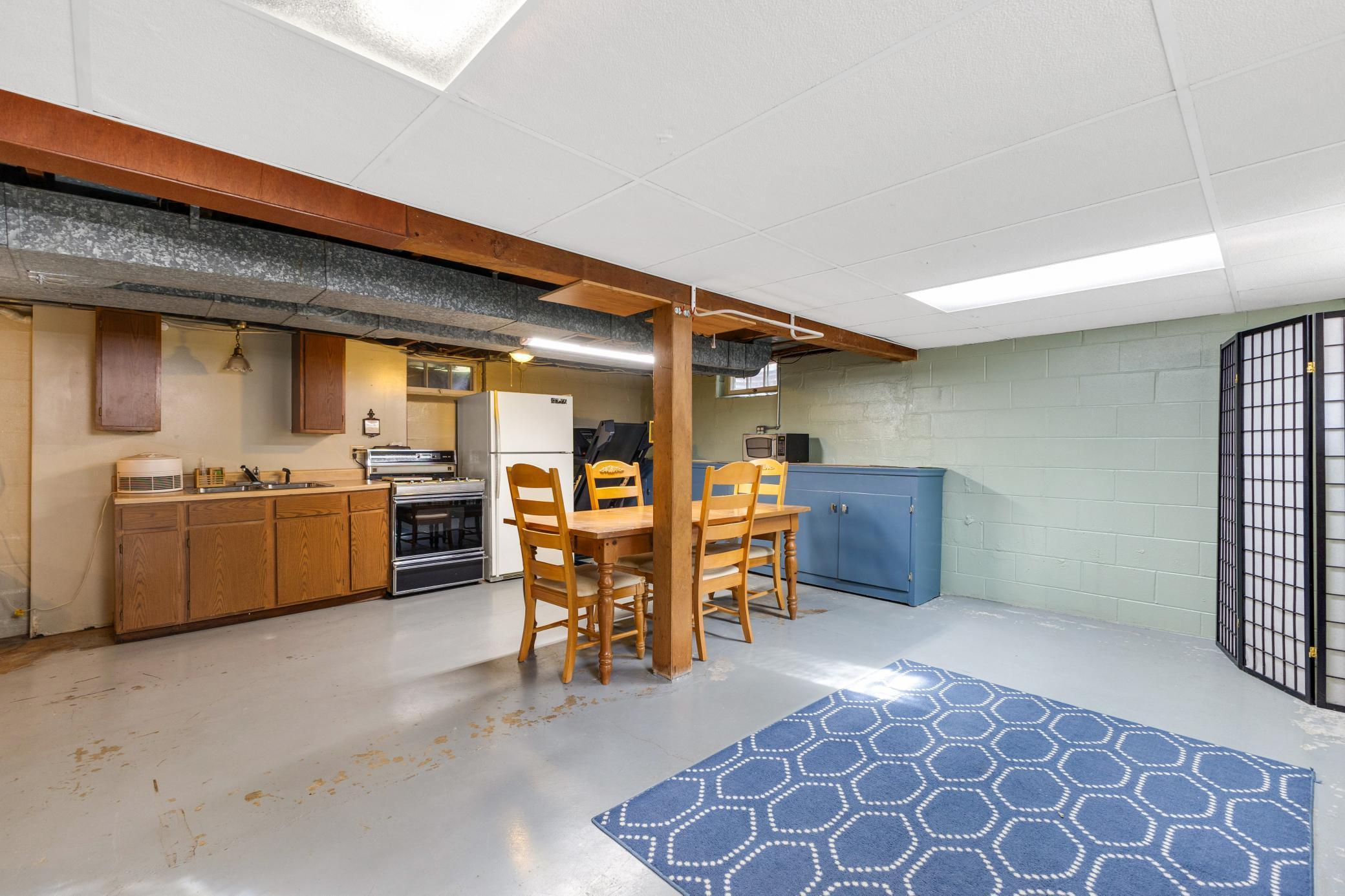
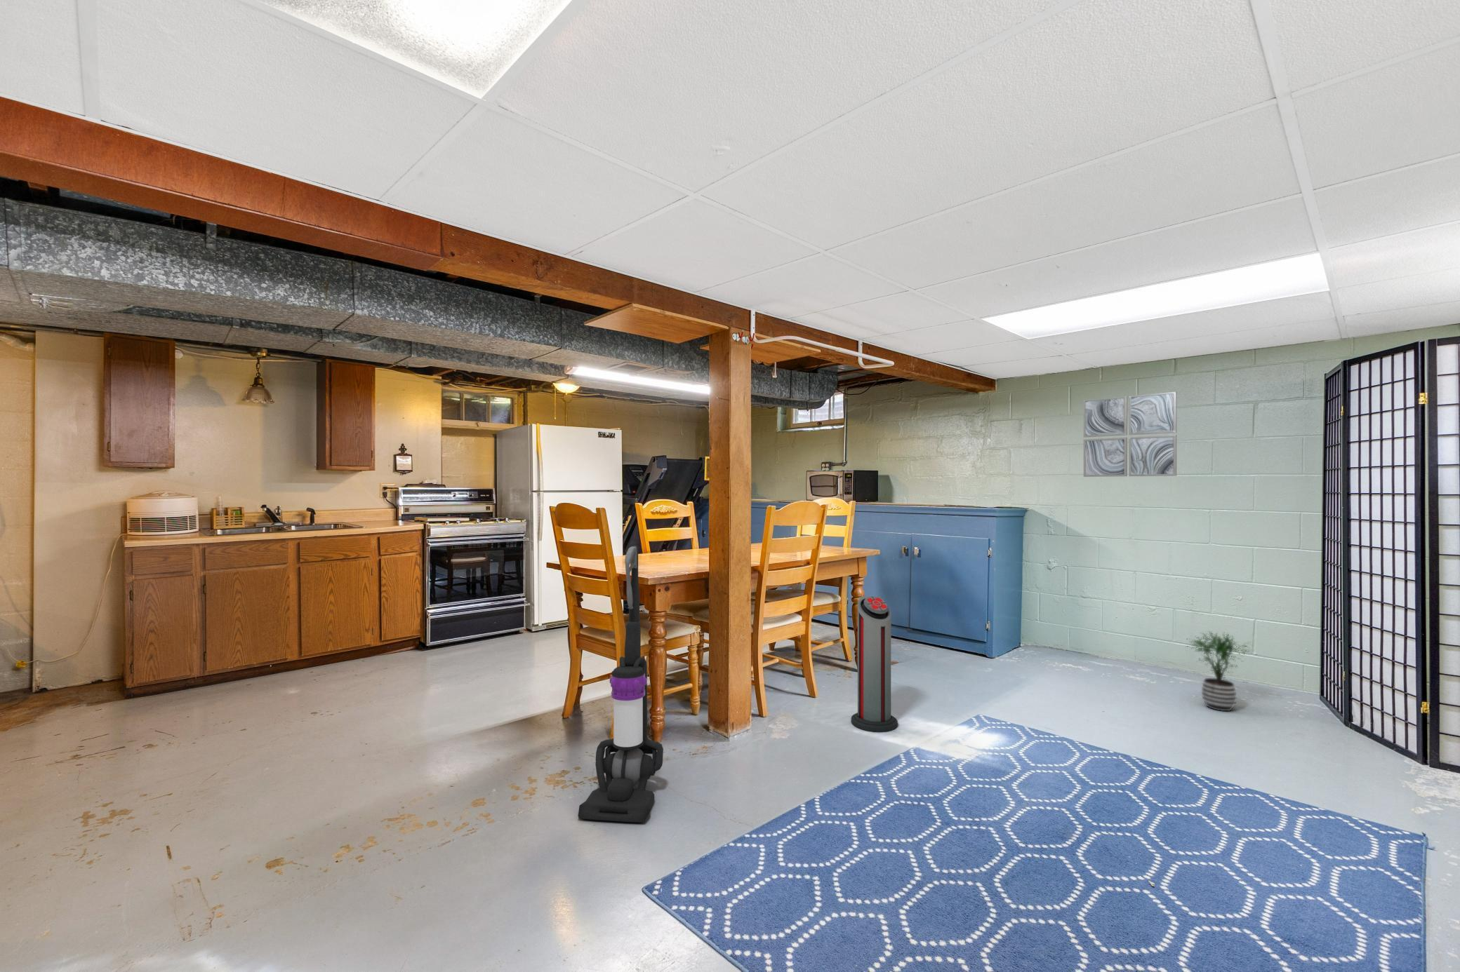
+ wall art (1129, 437)
+ air purifier (874, 660)
+ potted plant (1216, 669)
+ vacuum cleaner (625, 673)
